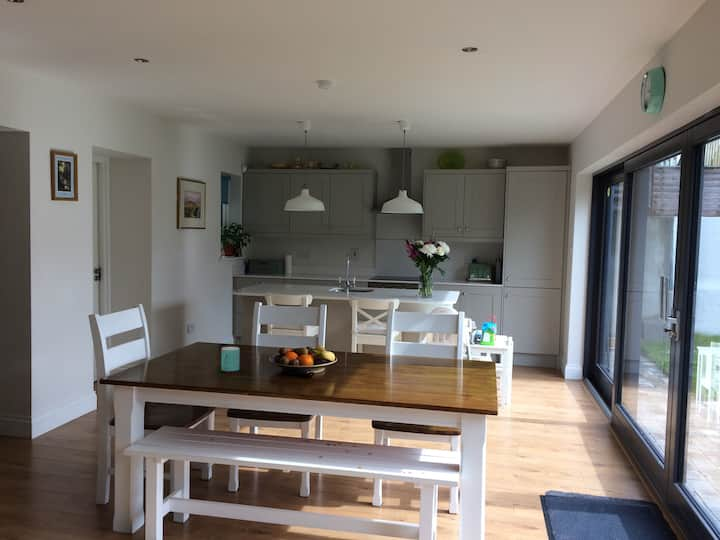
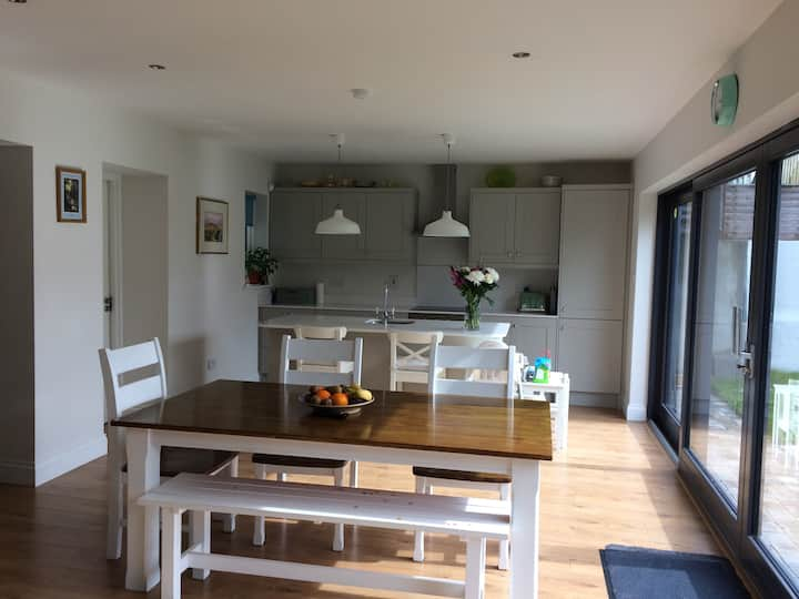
- mug (228, 359)
